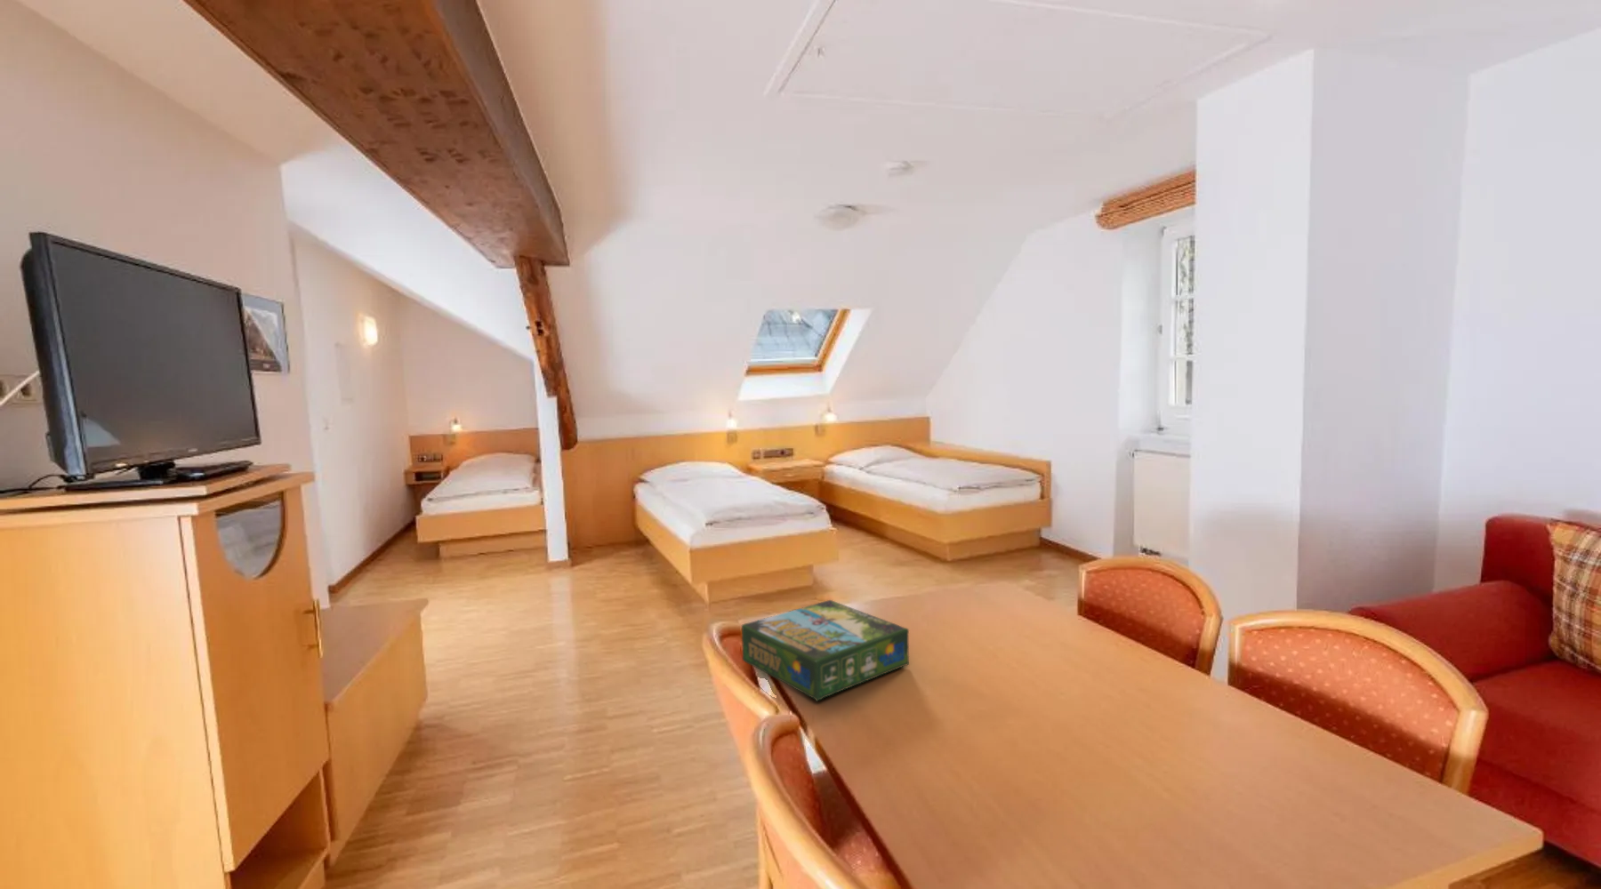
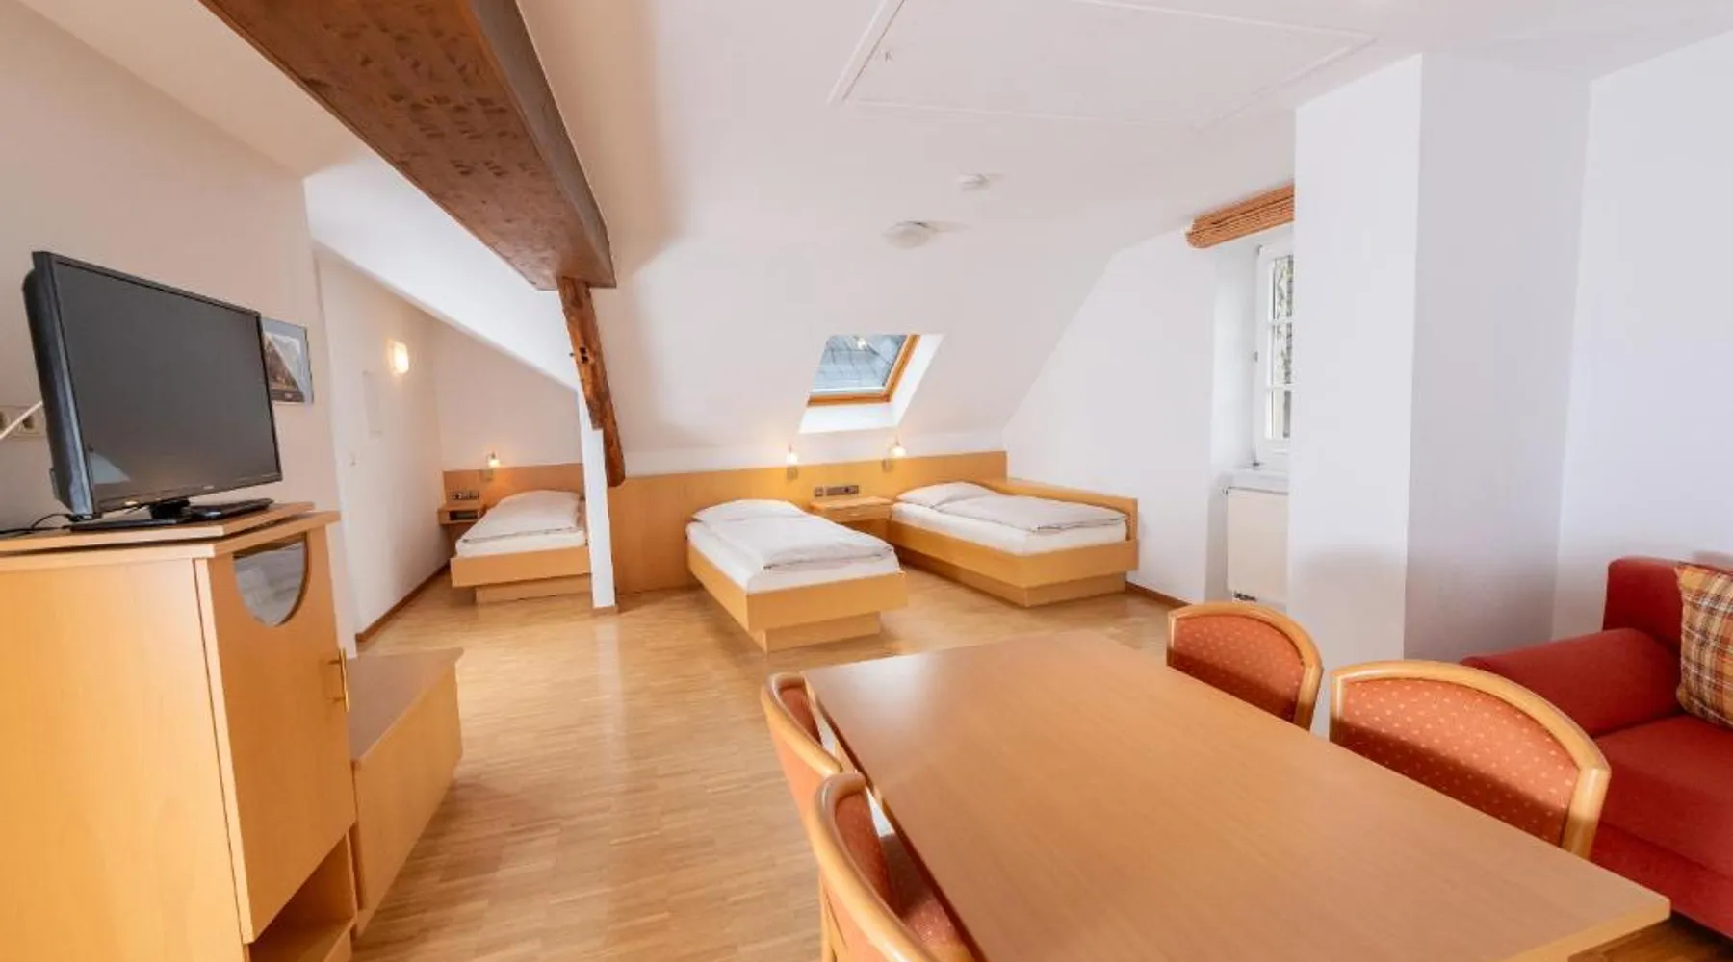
- board game (823, 645)
